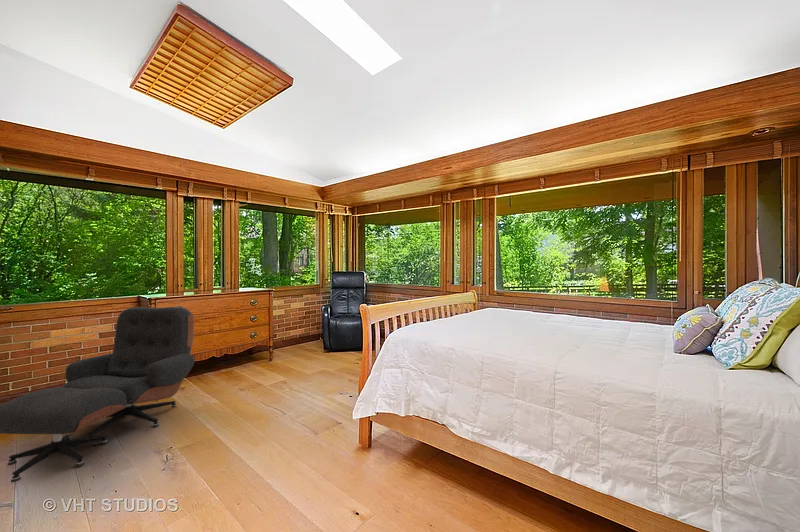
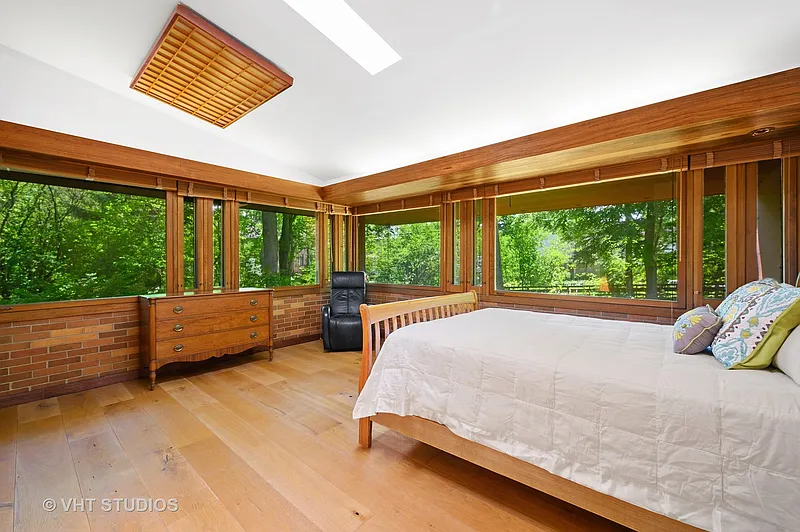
- lounge chair (105, 373)
